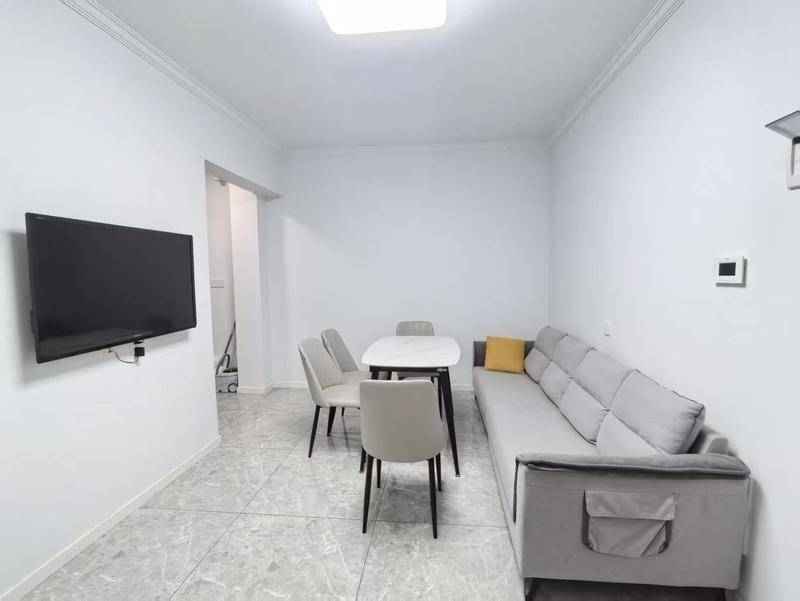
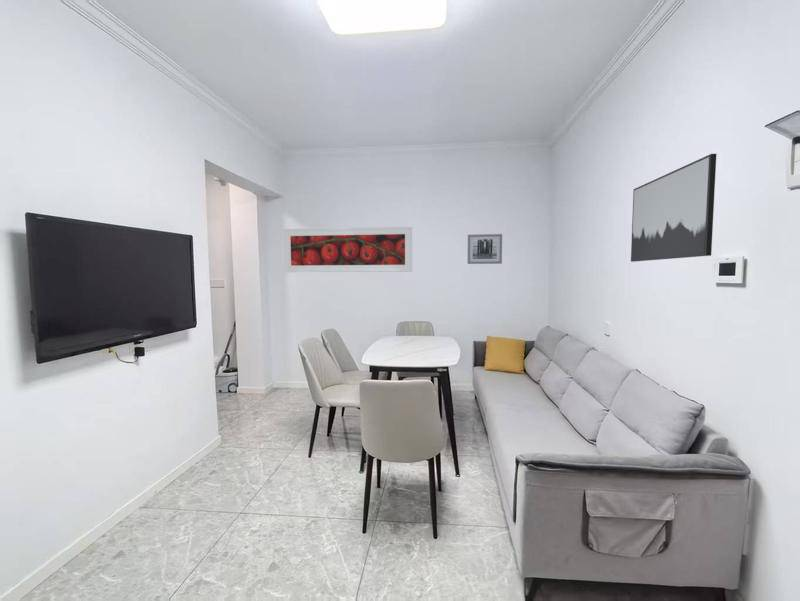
+ wall art (484, 249)
+ wall art (666, 217)
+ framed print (347, 250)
